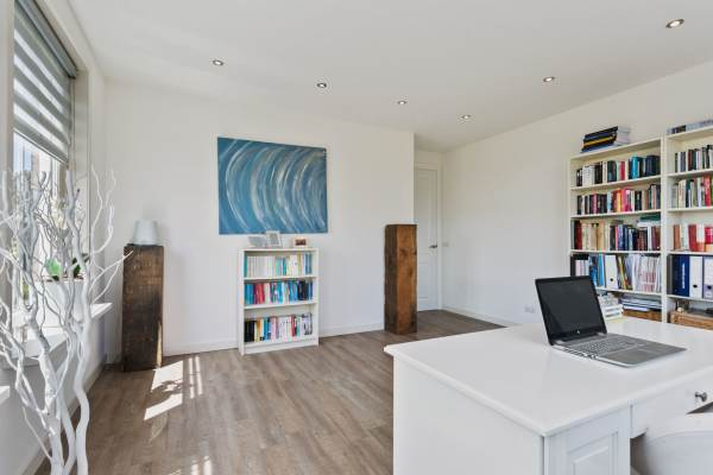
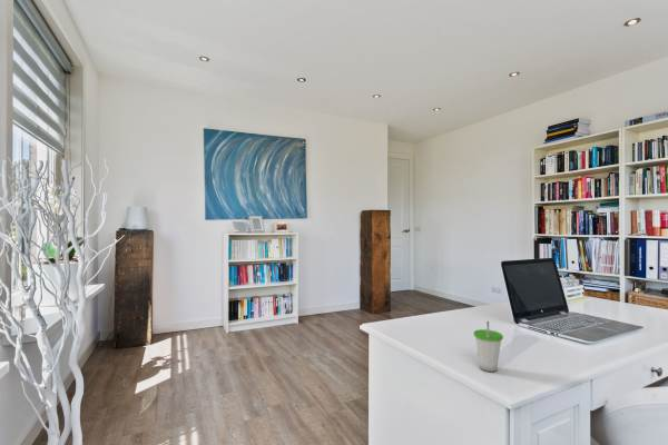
+ cup (488, 343)
